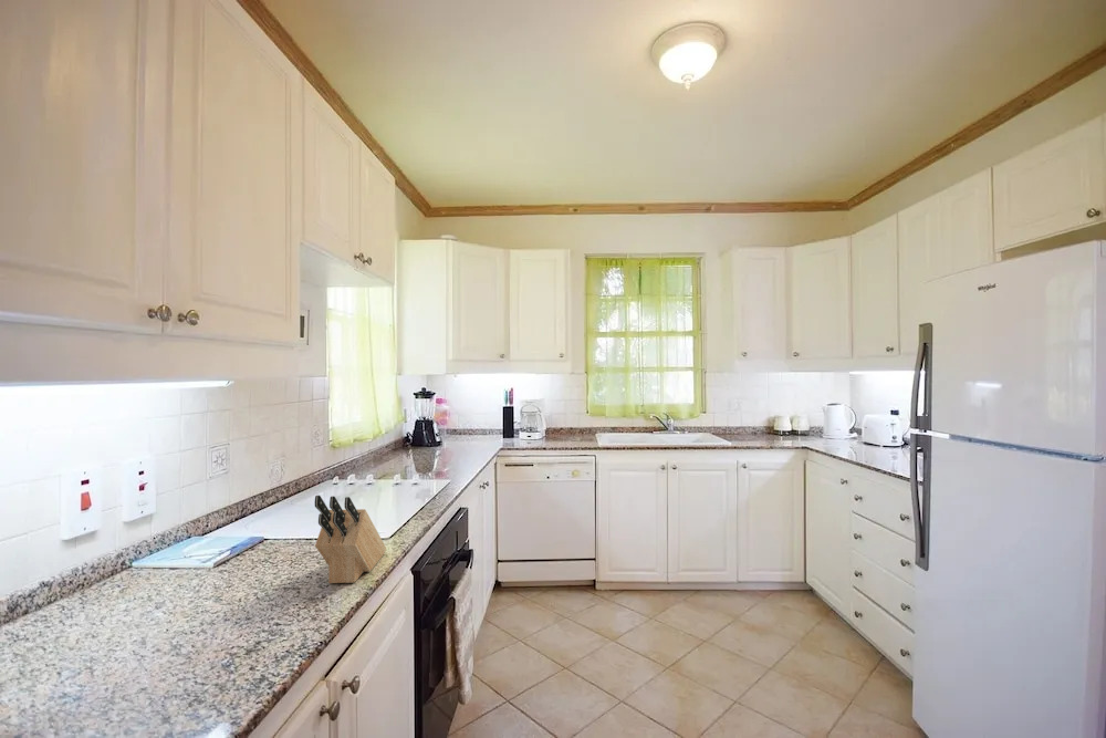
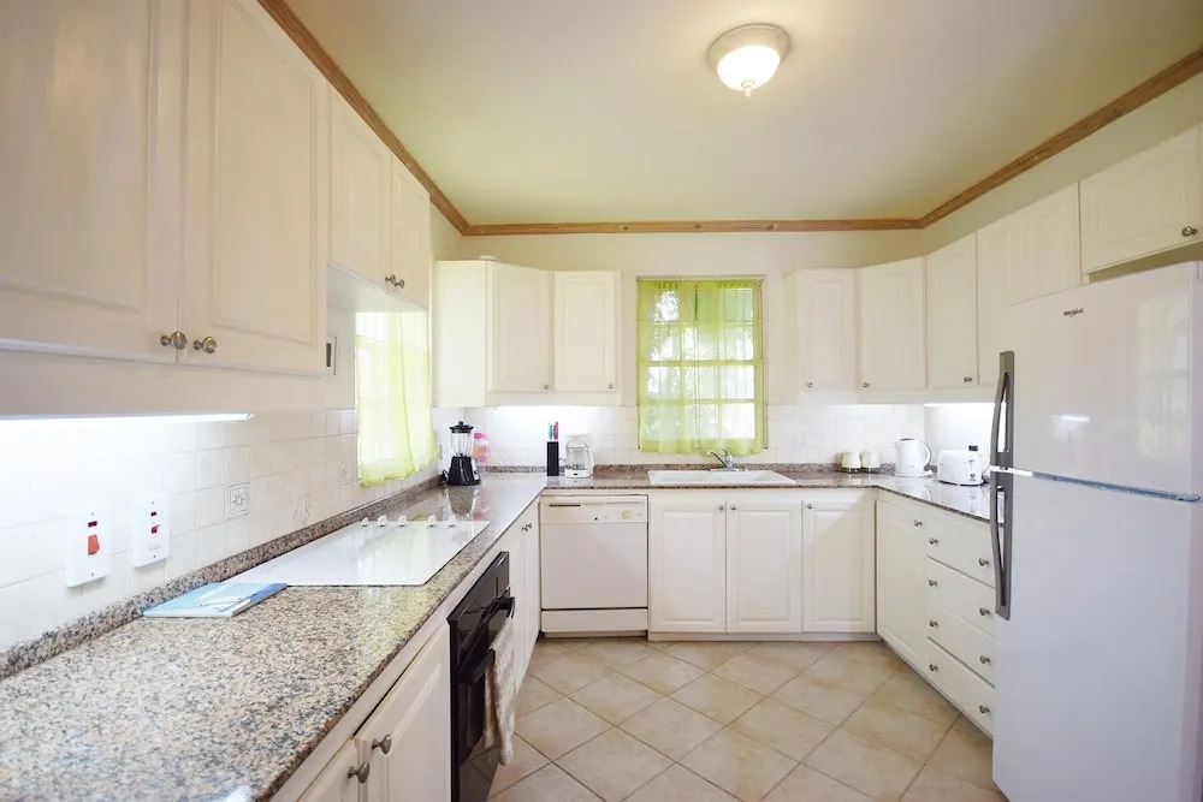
- knife block (351, 528)
